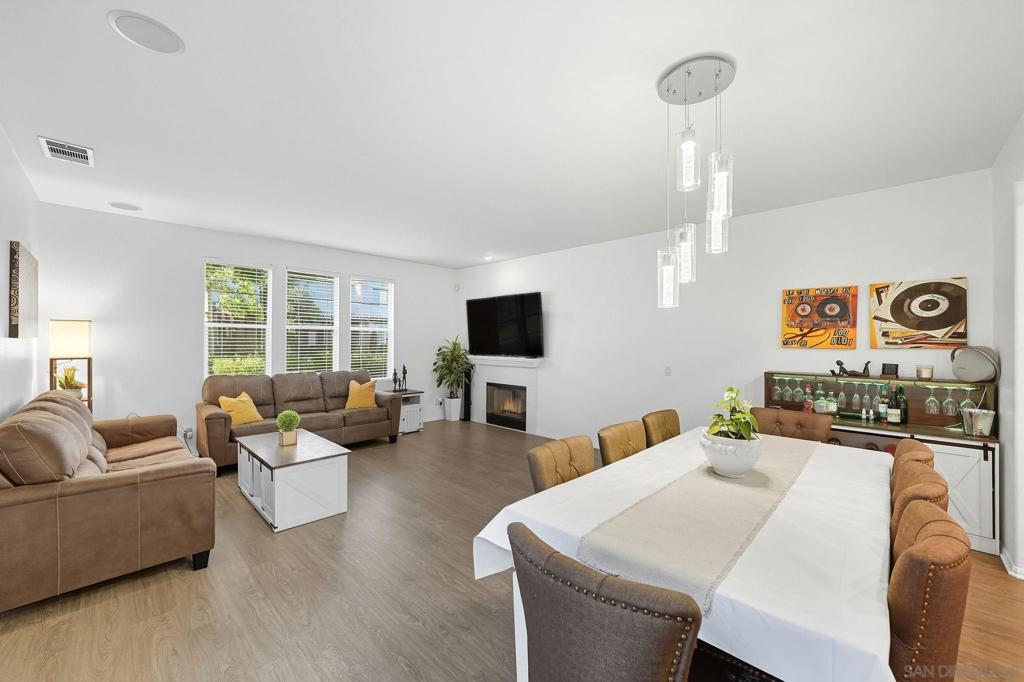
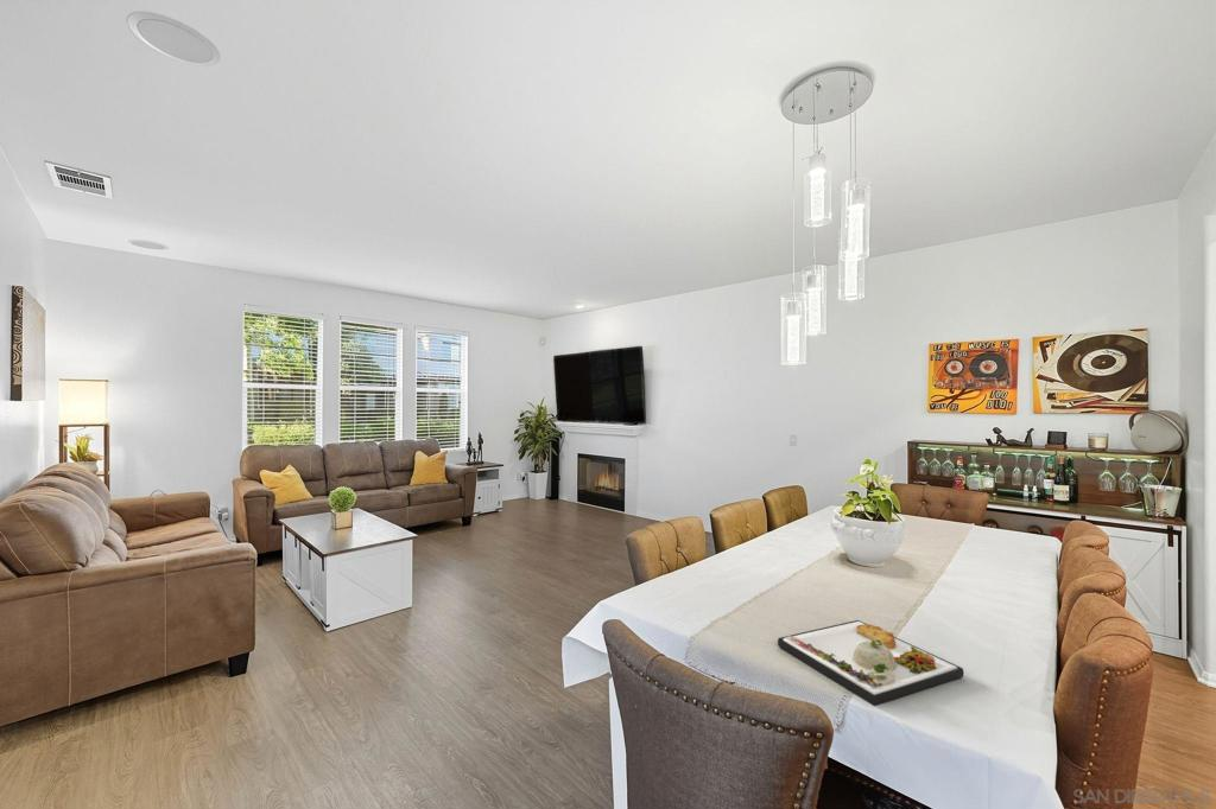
+ dinner plate (864, 646)
